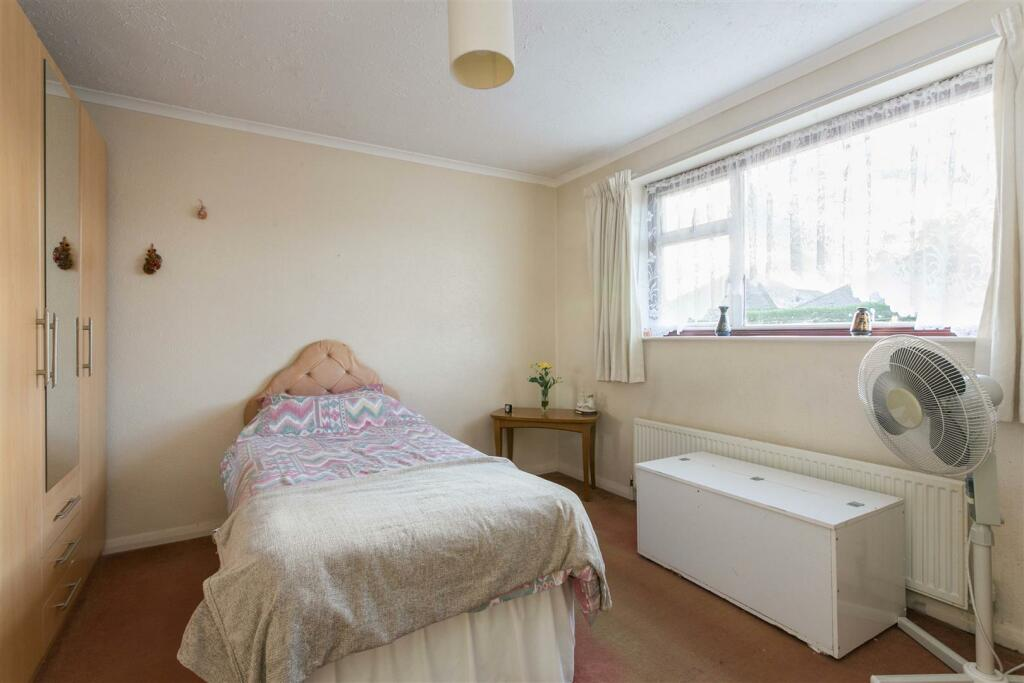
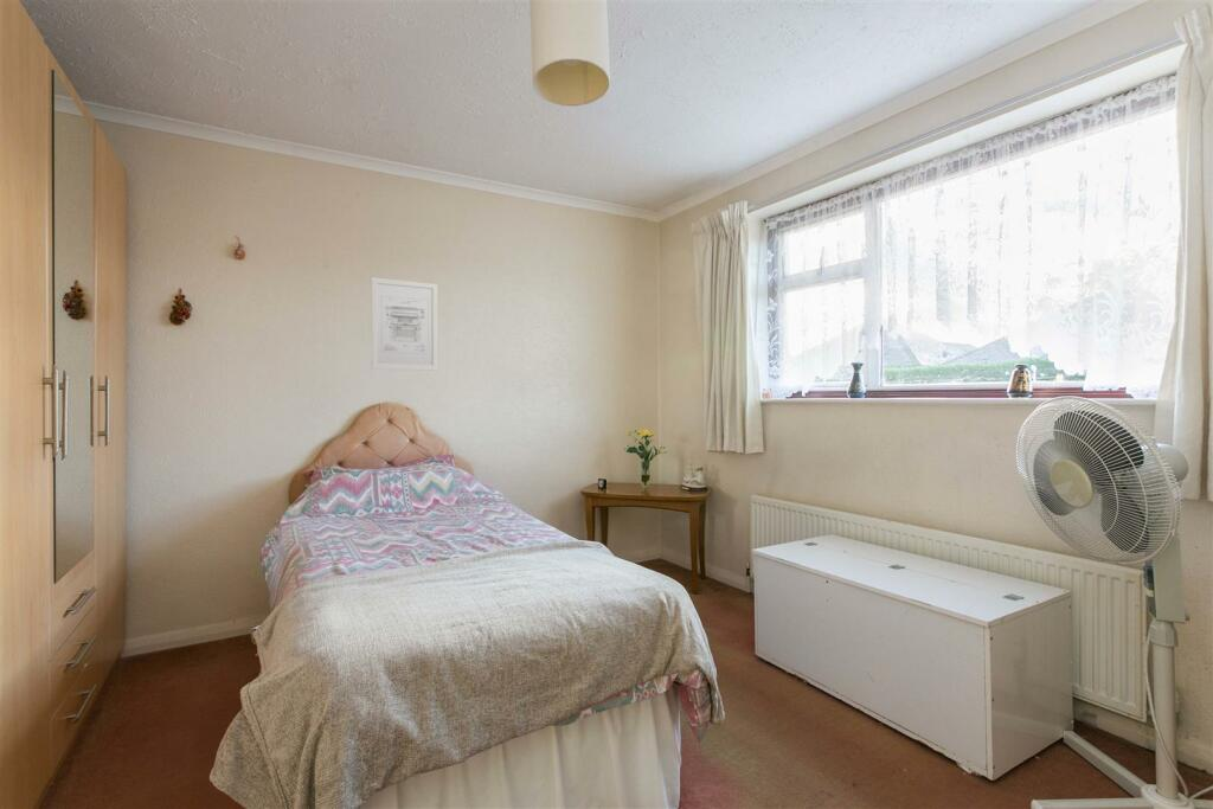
+ wall art (405, 325)
